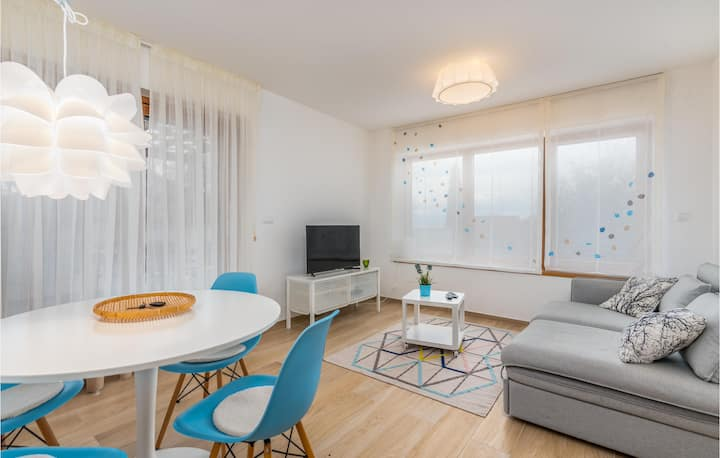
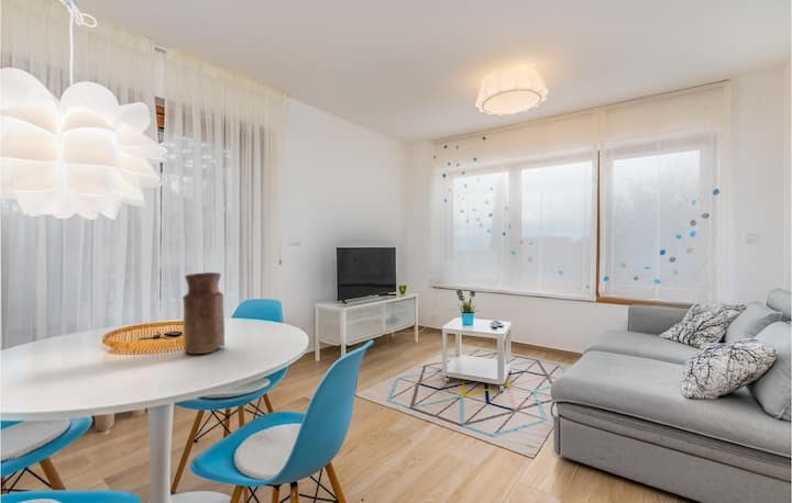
+ vase (204, 311)
